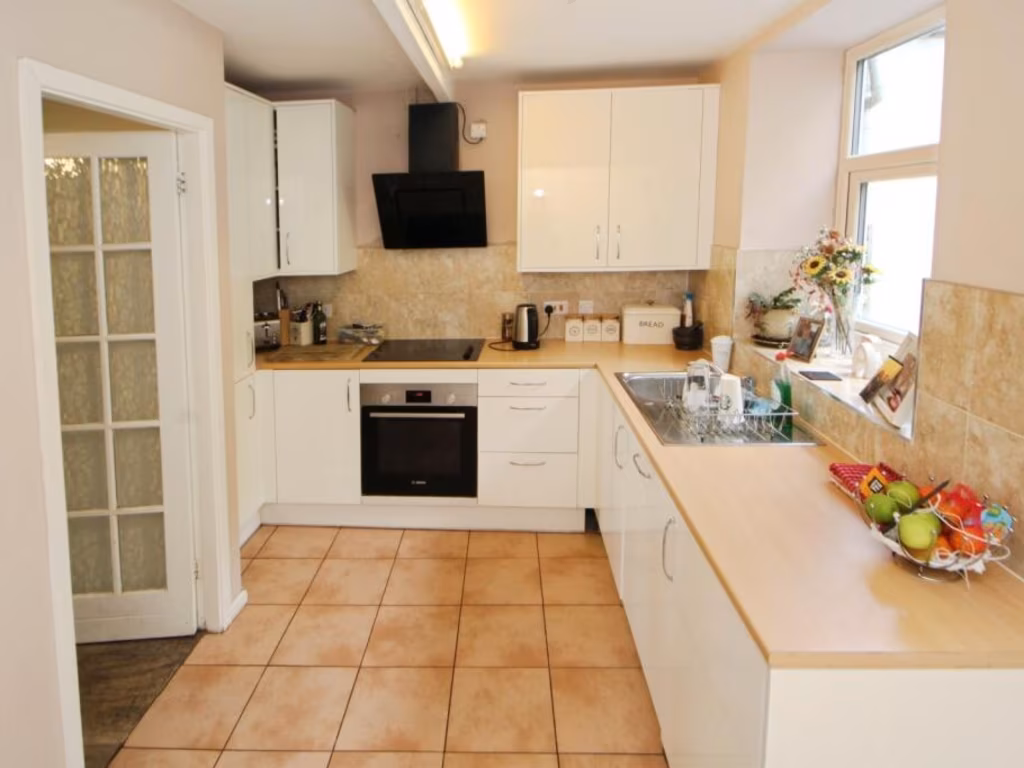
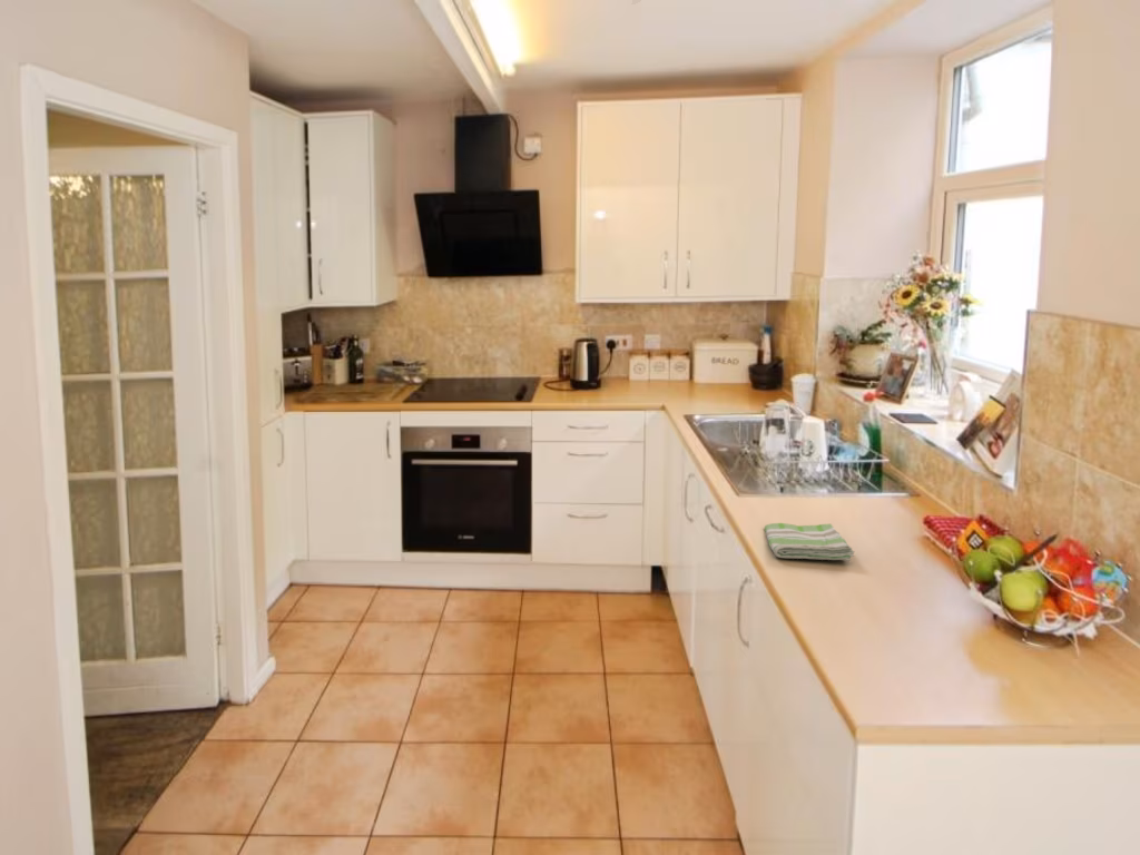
+ dish towel (805, 538)
